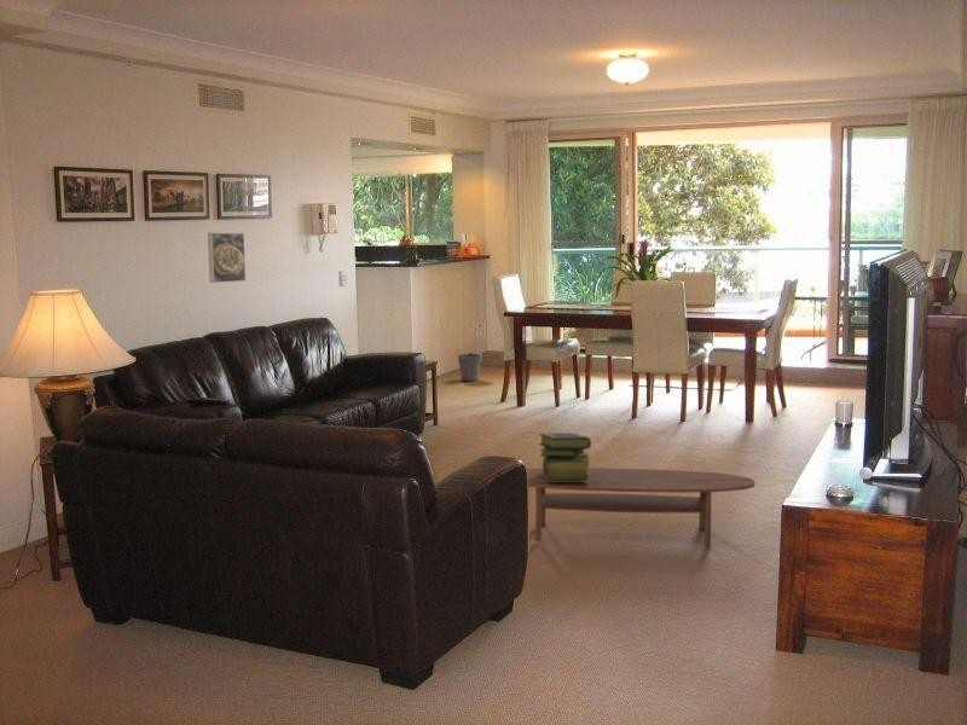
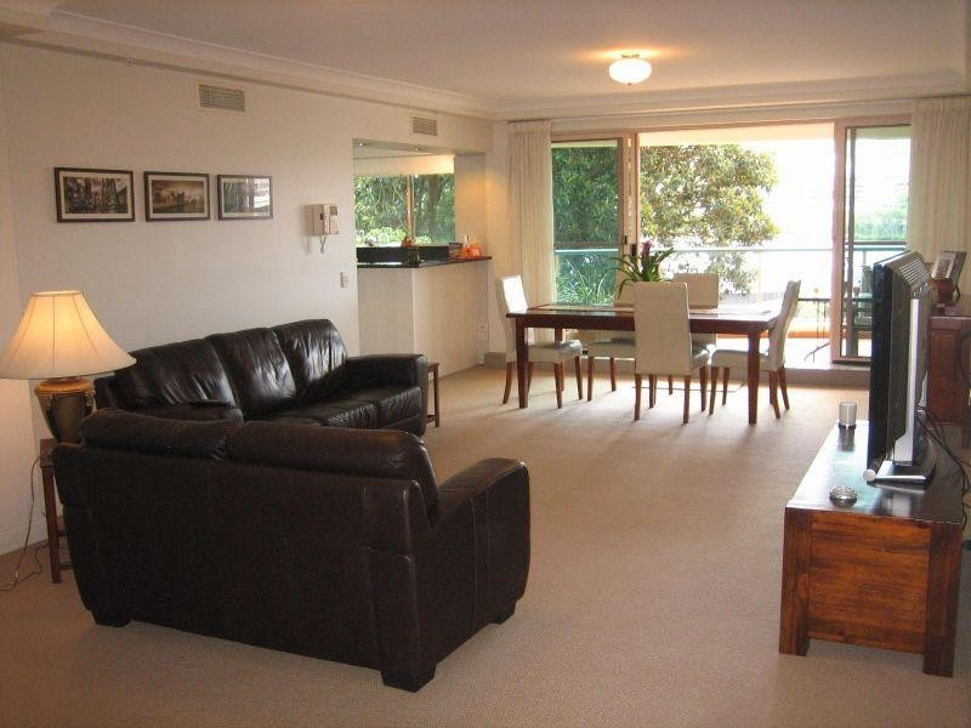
- bucket (470, 366)
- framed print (227, 257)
- coffee table (621, 506)
- stack of books (563, 454)
